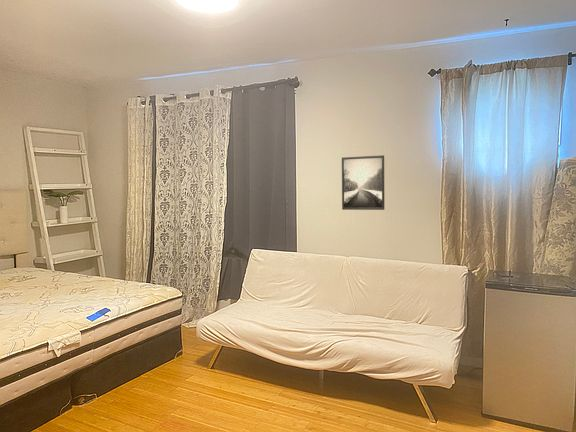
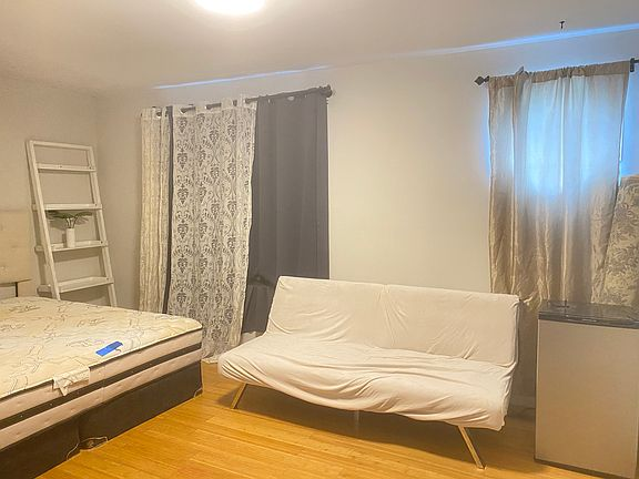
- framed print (362, 183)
